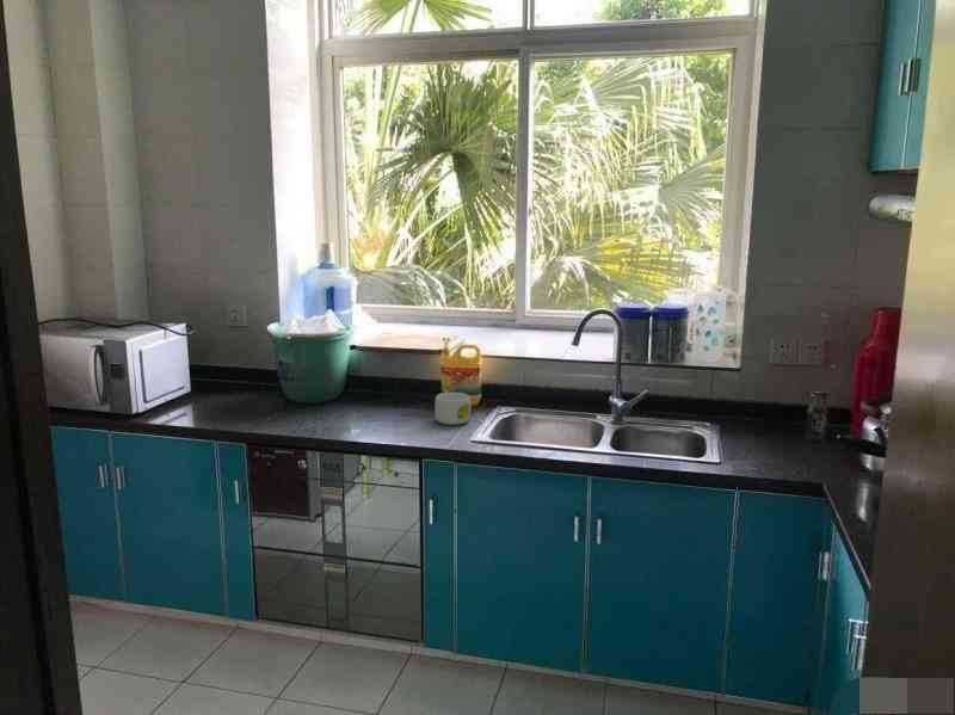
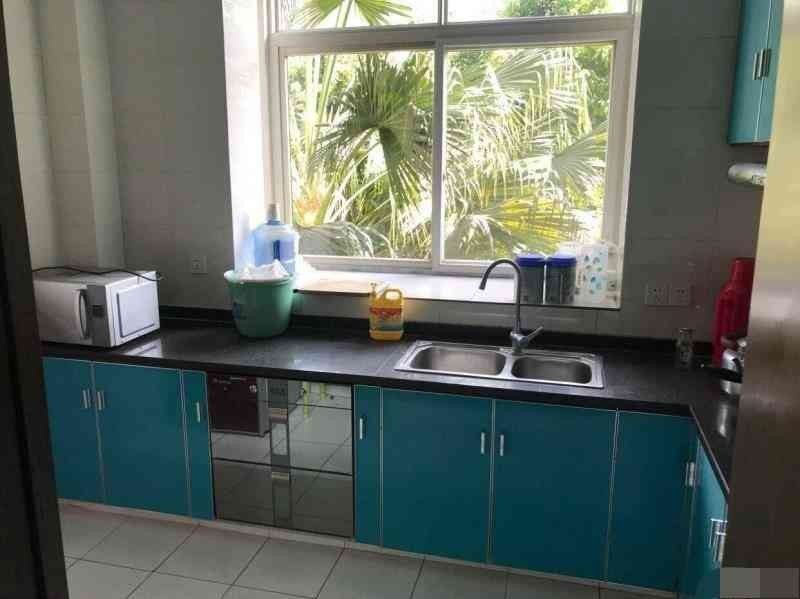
- mug (452, 408)
